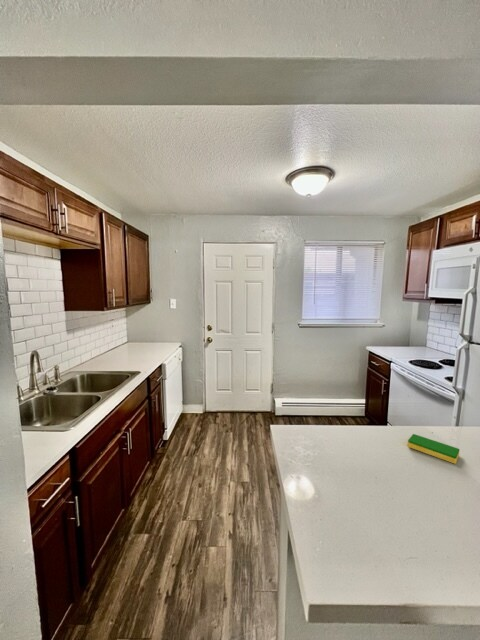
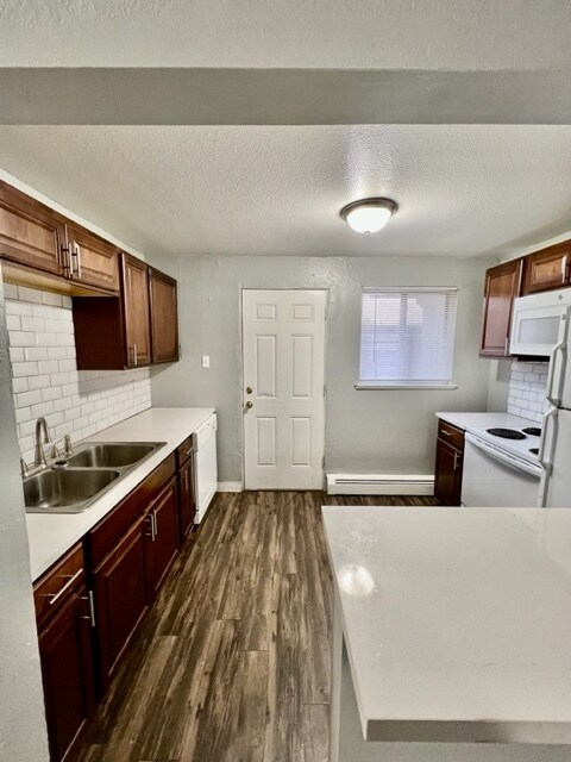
- dish sponge (432, 447)
